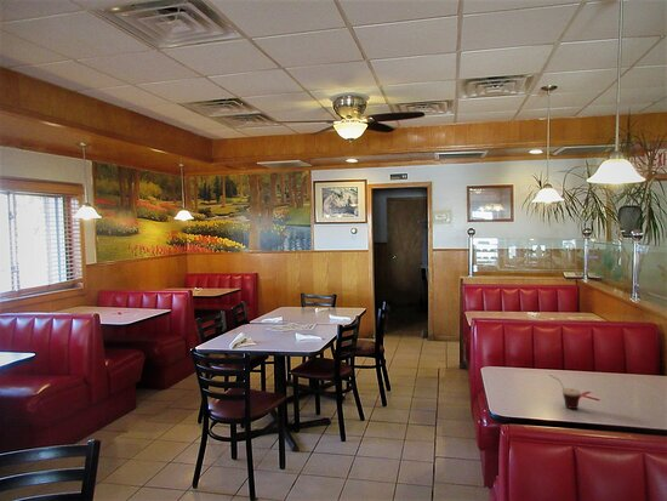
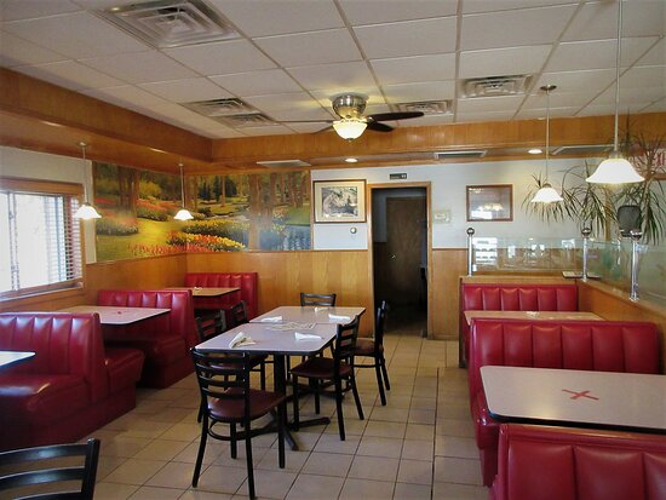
- cup (564, 391)
